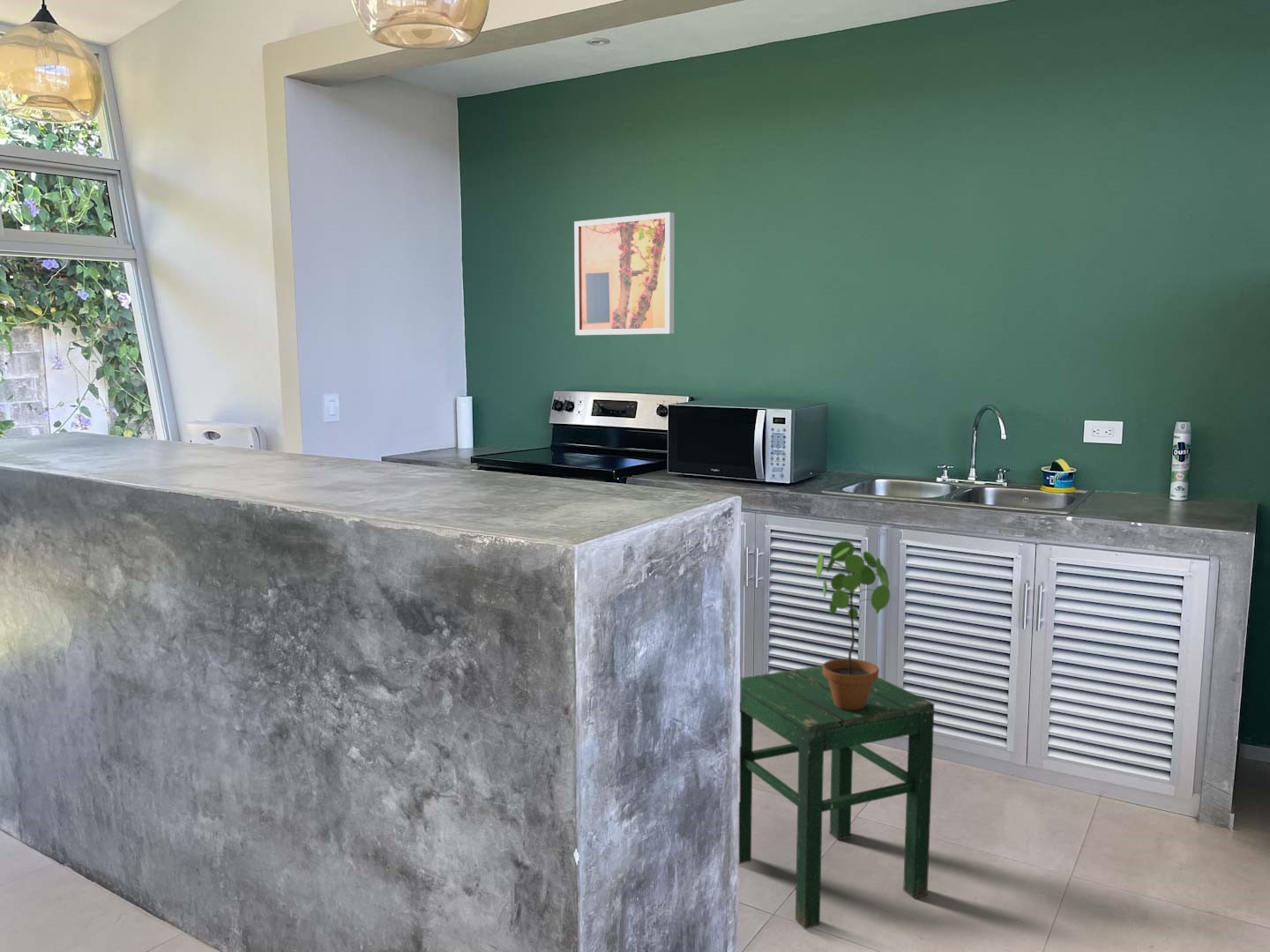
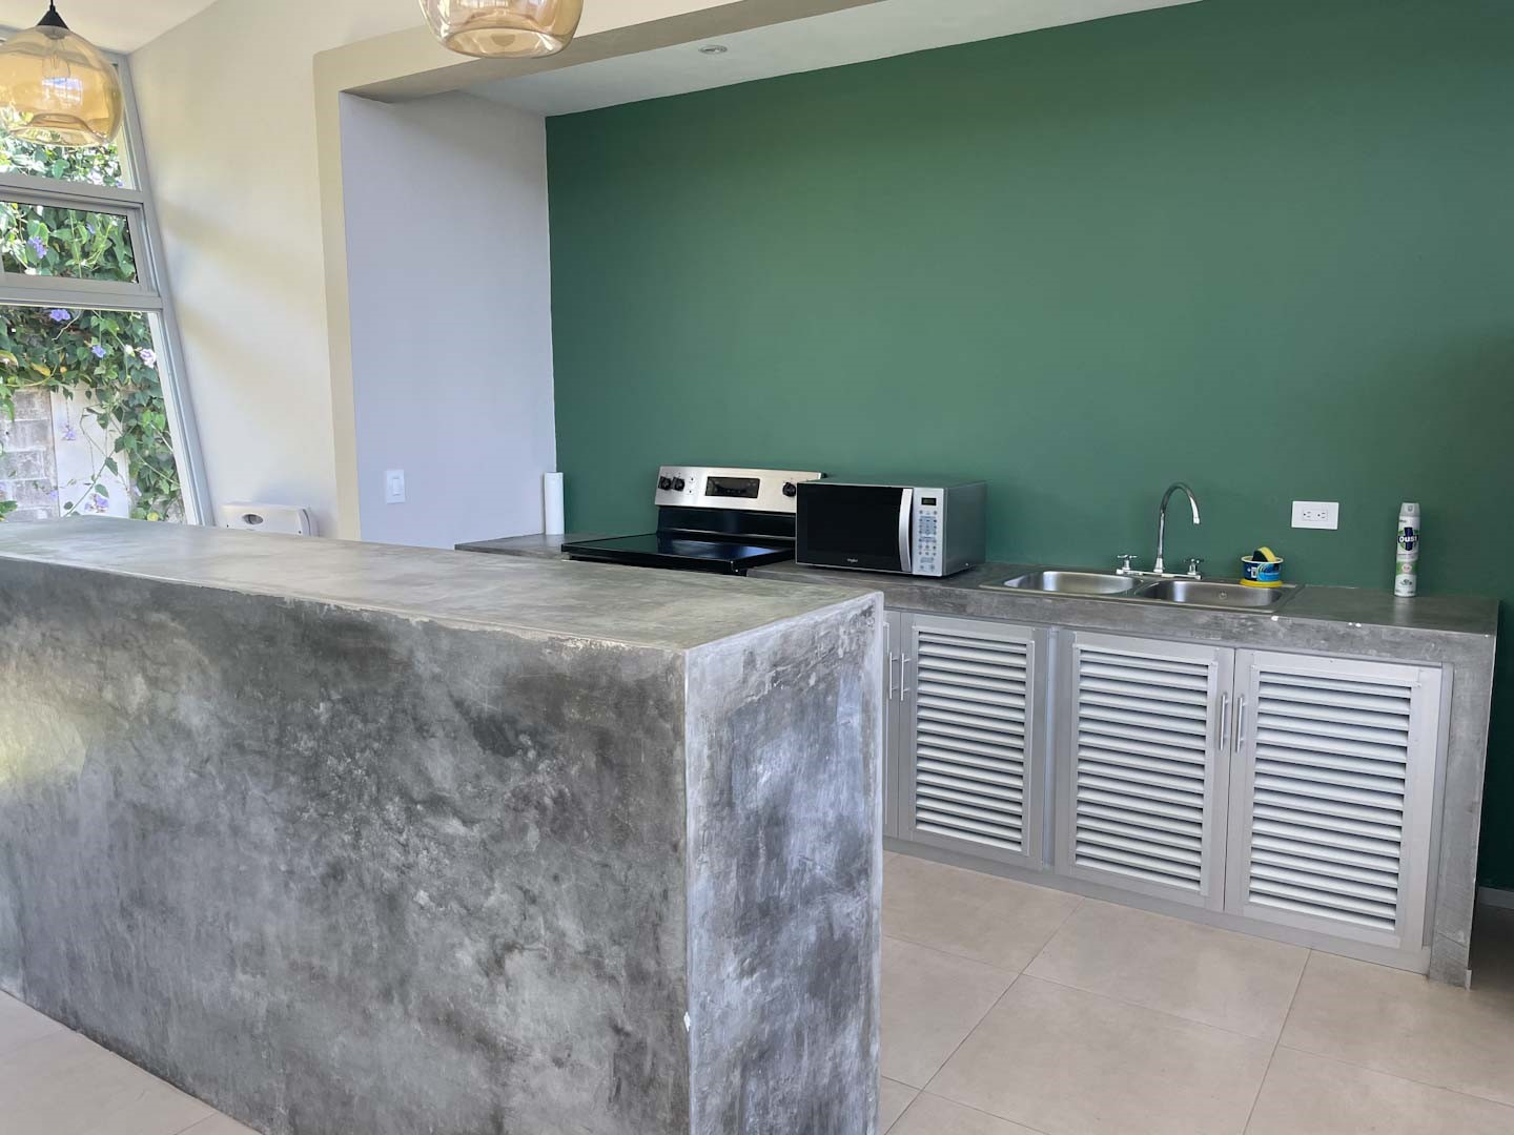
- wall art (623, 276)
- potted plant (853, 626)
- stool (831, 784)
